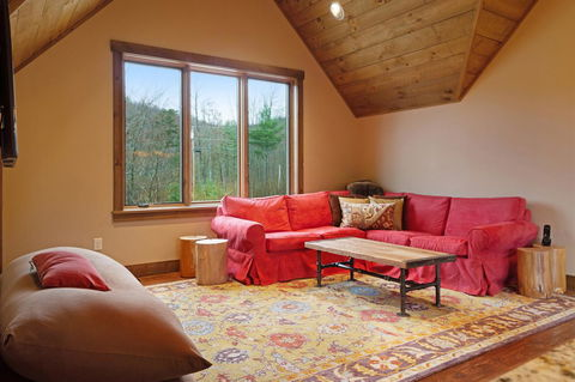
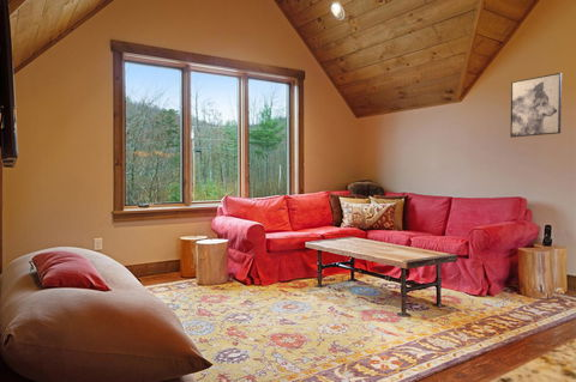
+ wall art (534, 107)
